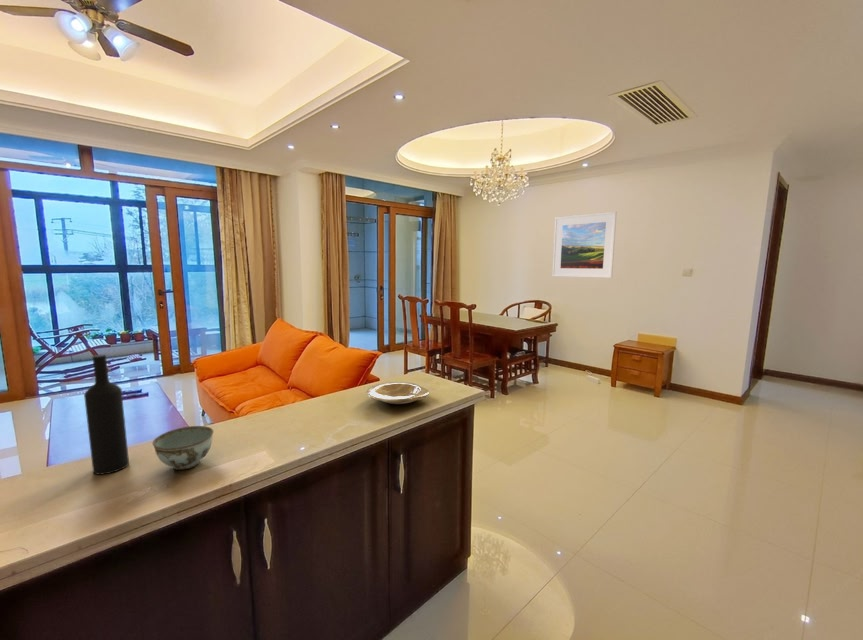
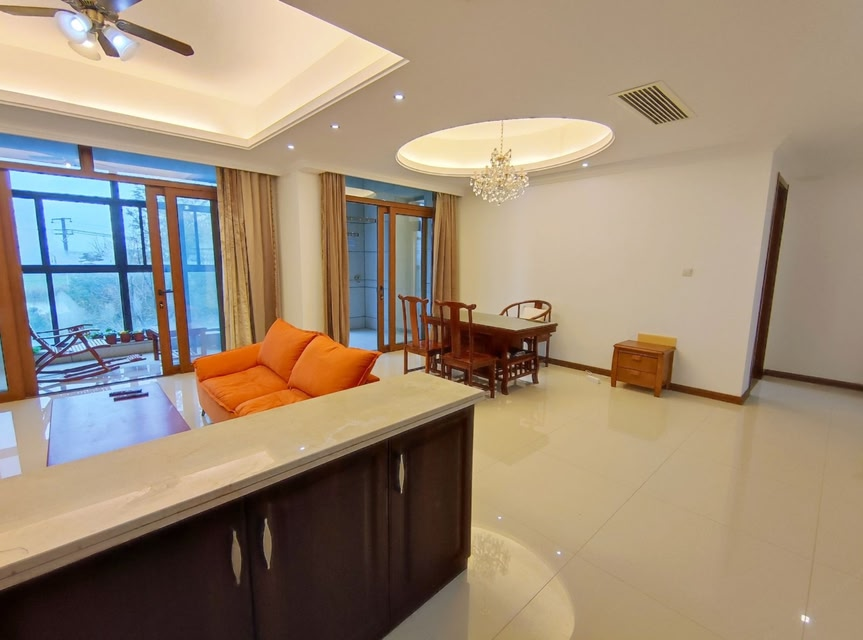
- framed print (582, 246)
- plate (396, 394)
- bowl (185, 450)
- wine bottle (105, 412)
